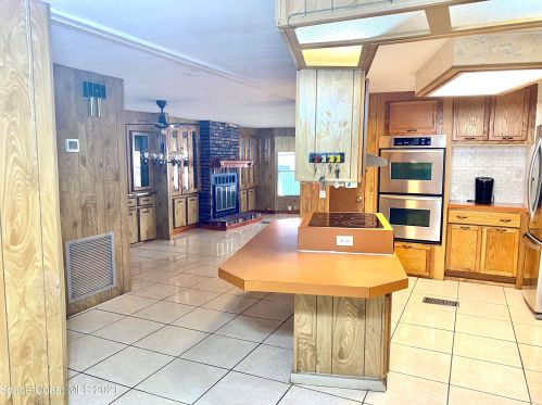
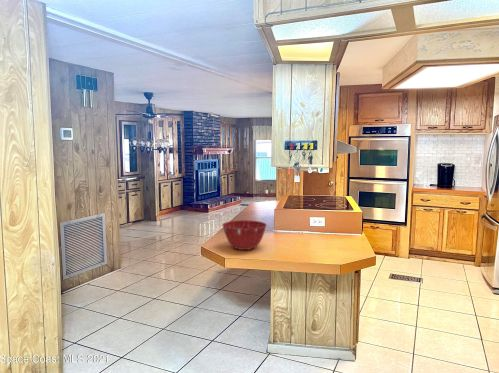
+ mixing bowl (244, 235)
